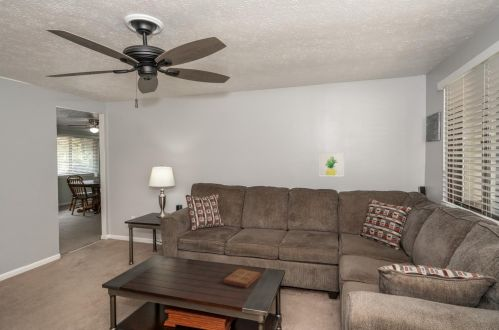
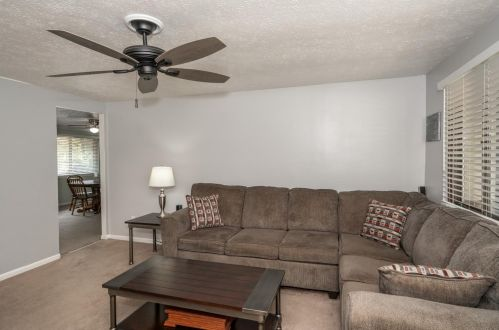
- wall art (331, 164)
- book (242, 277)
